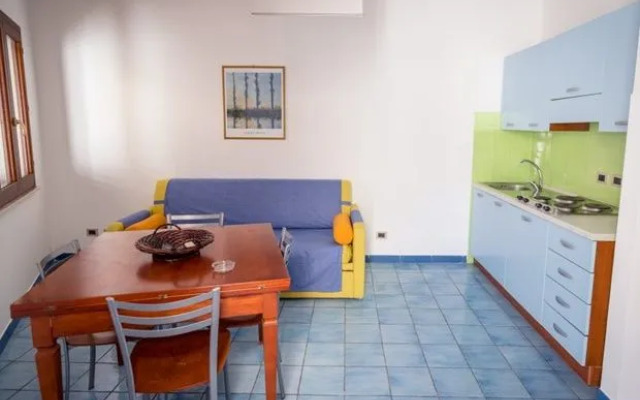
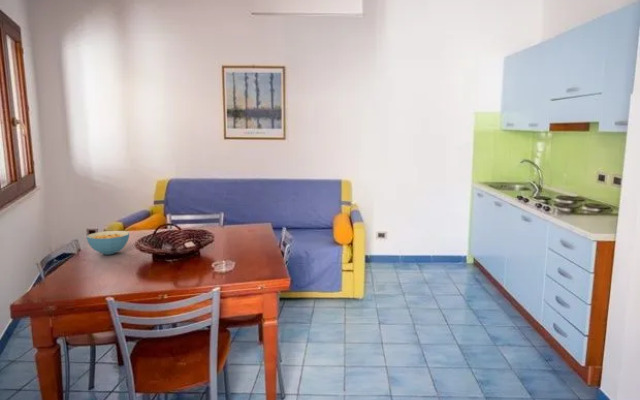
+ cereal bowl (108, 243)
